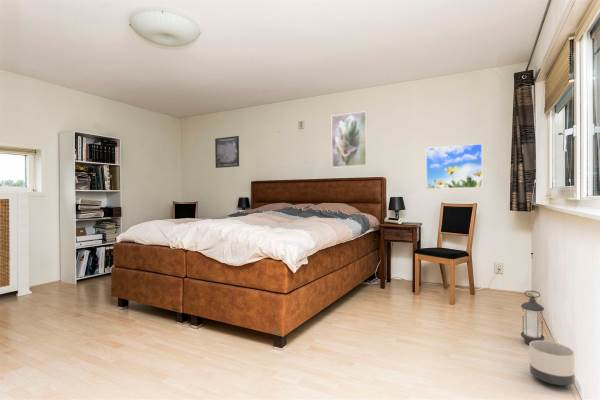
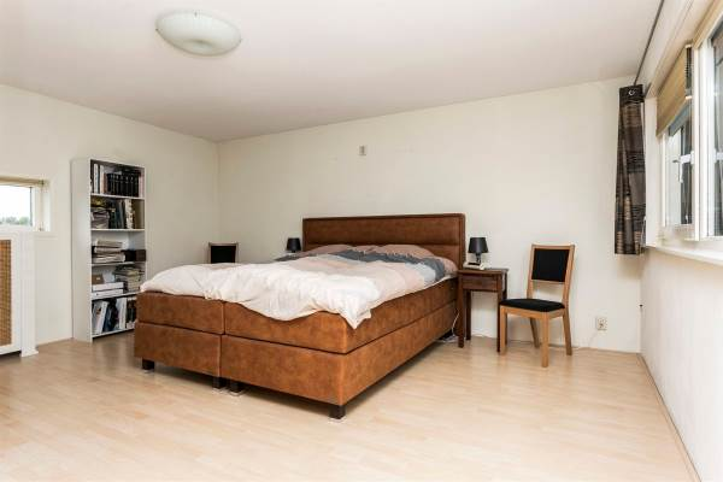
- lantern (532, 317)
- wall art (226, 152)
- planter (551, 364)
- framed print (348, 140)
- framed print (453, 167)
